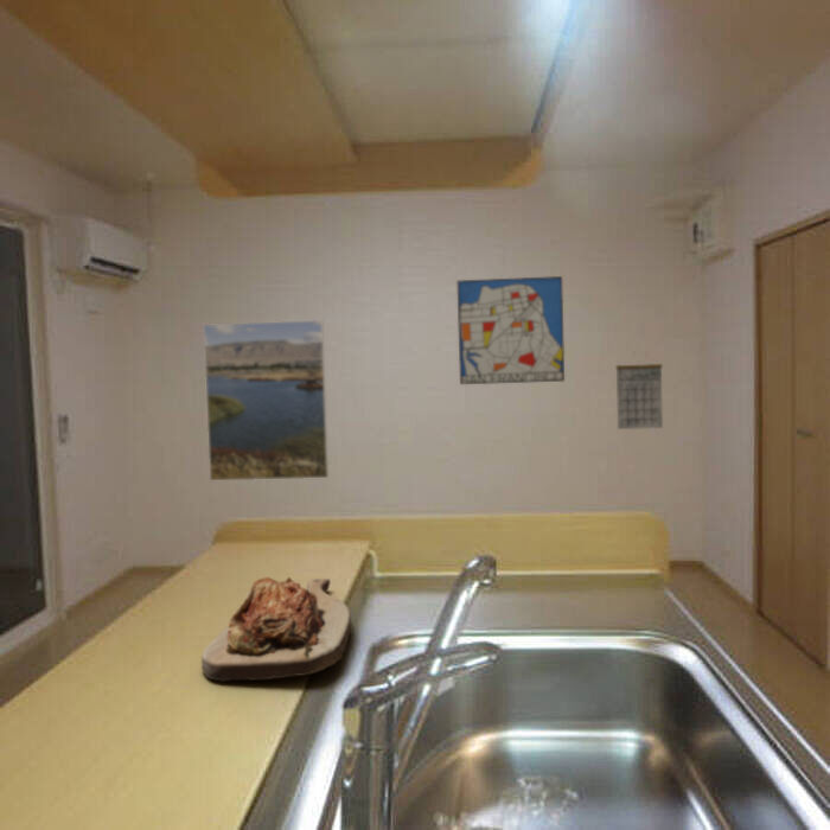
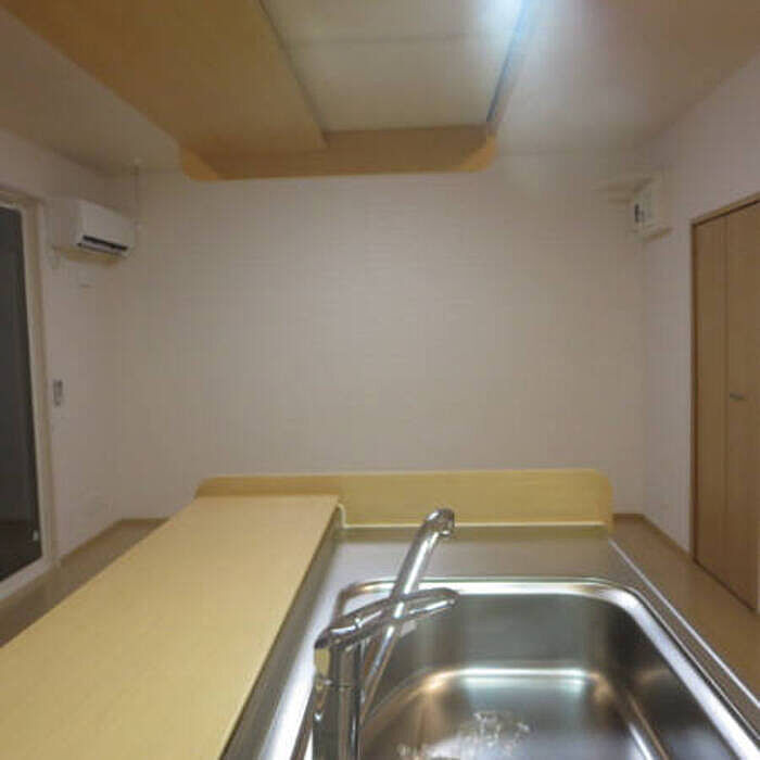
- calendar (639, 389)
- wall art (510, 331)
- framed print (266, 401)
- cutting board (283, 604)
